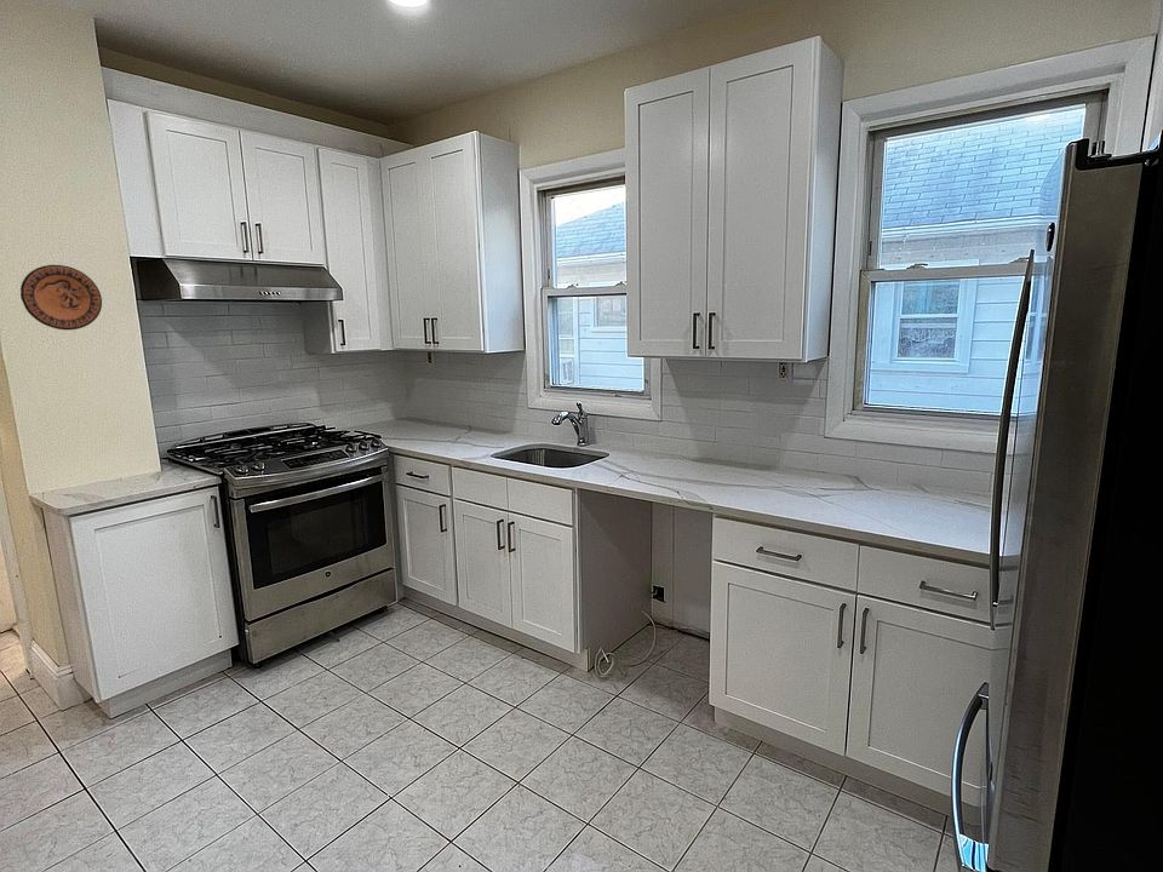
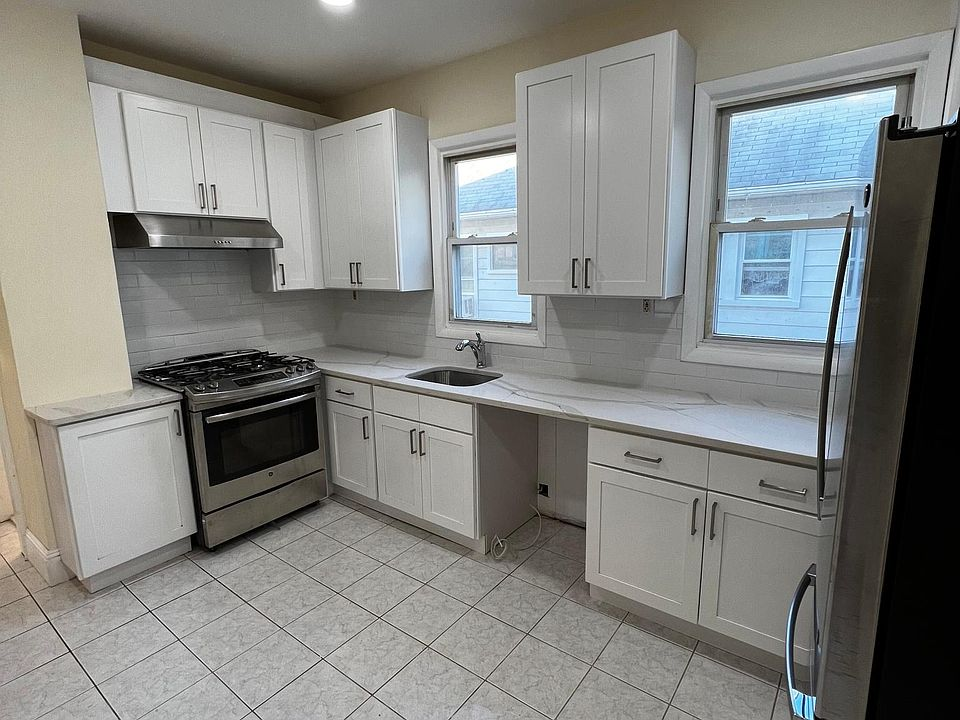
- decorative plate (62, 297)
